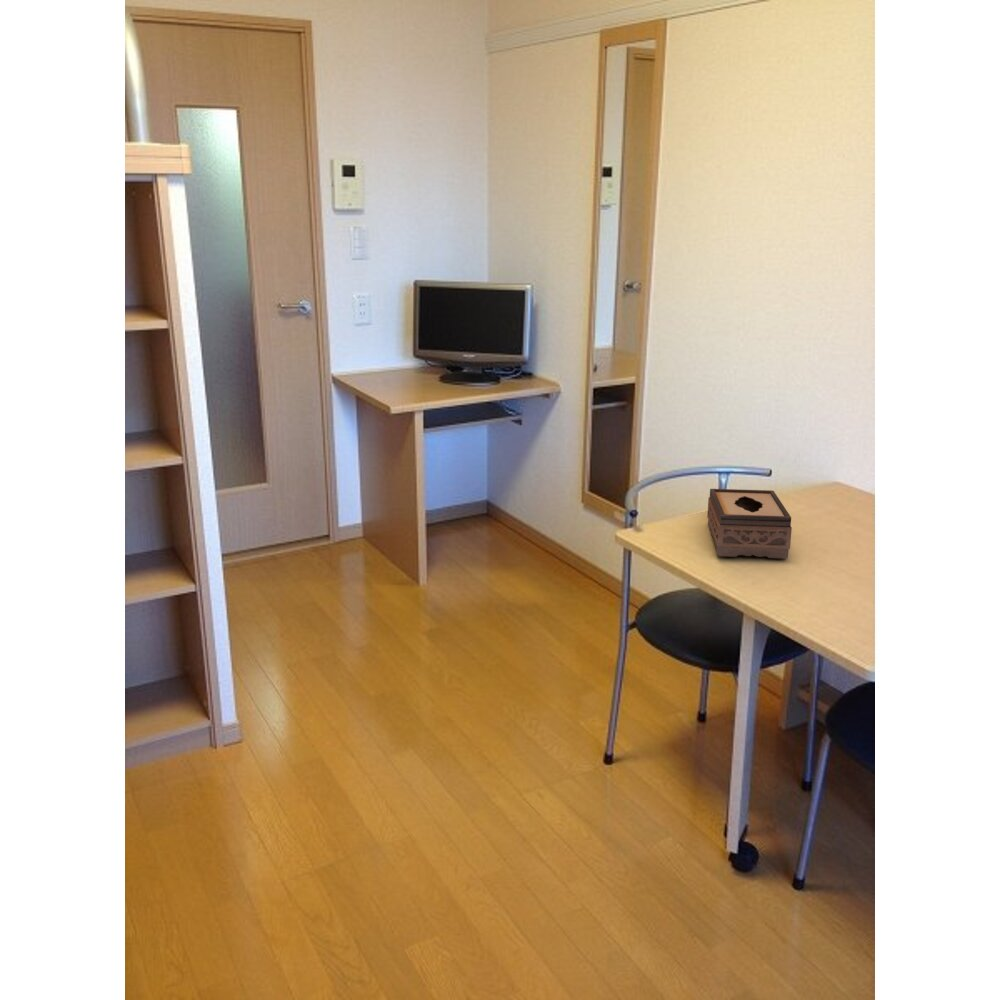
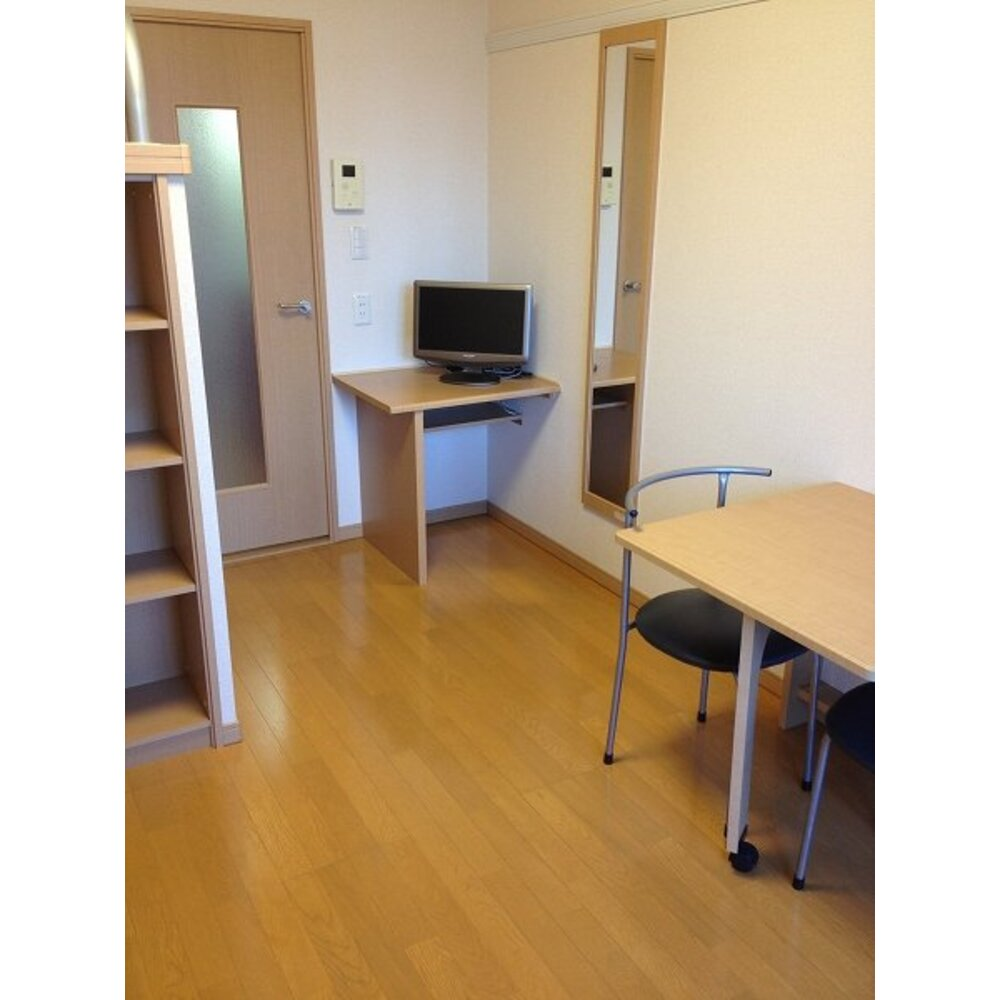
- tissue box (747, 521)
